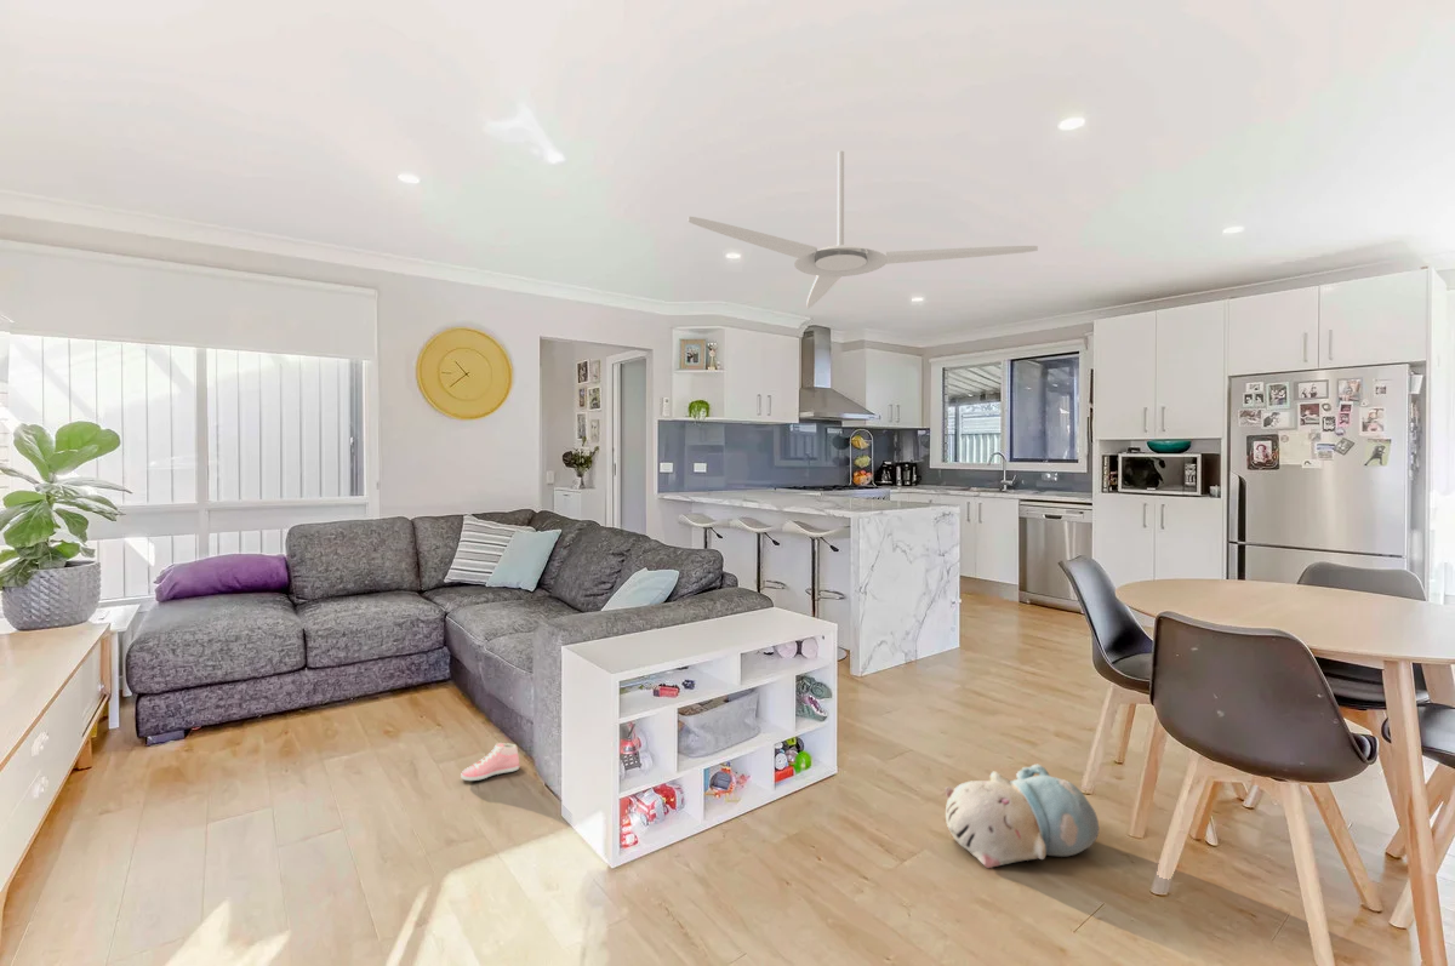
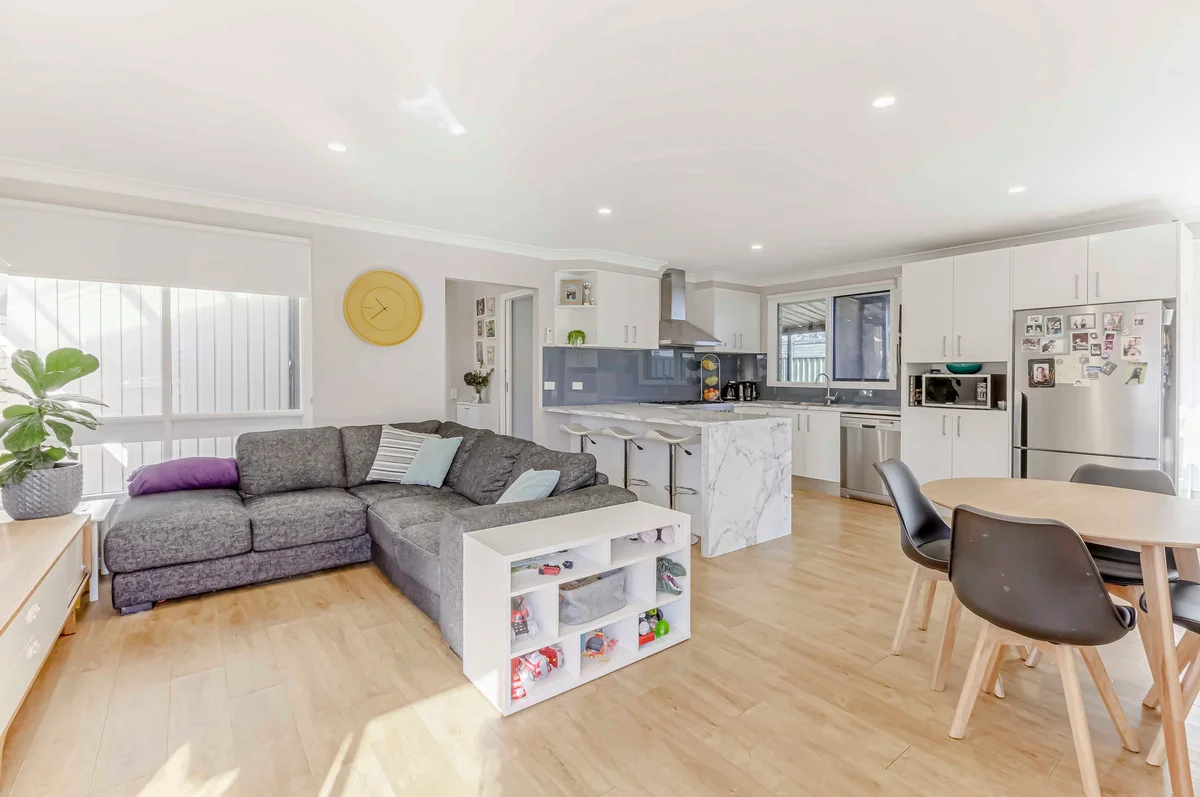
- ceiling fan (843, 212)
- plush toy (1017, 812)
- sneaker (490, 759)
